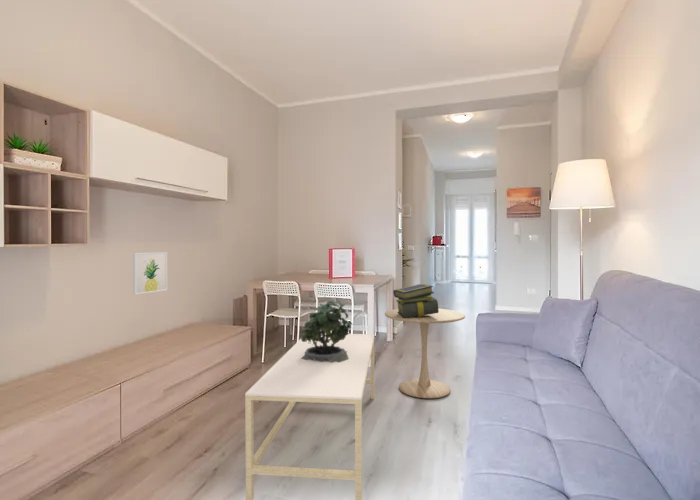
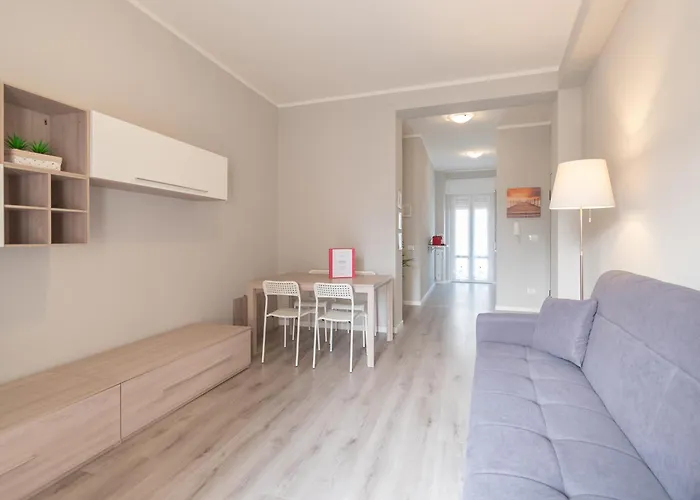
- wall art (151, 272)
- side table (424, 351)
- potted plant (326, 326)
- coffee table (326, 396)
- stack of books (415, 301)
